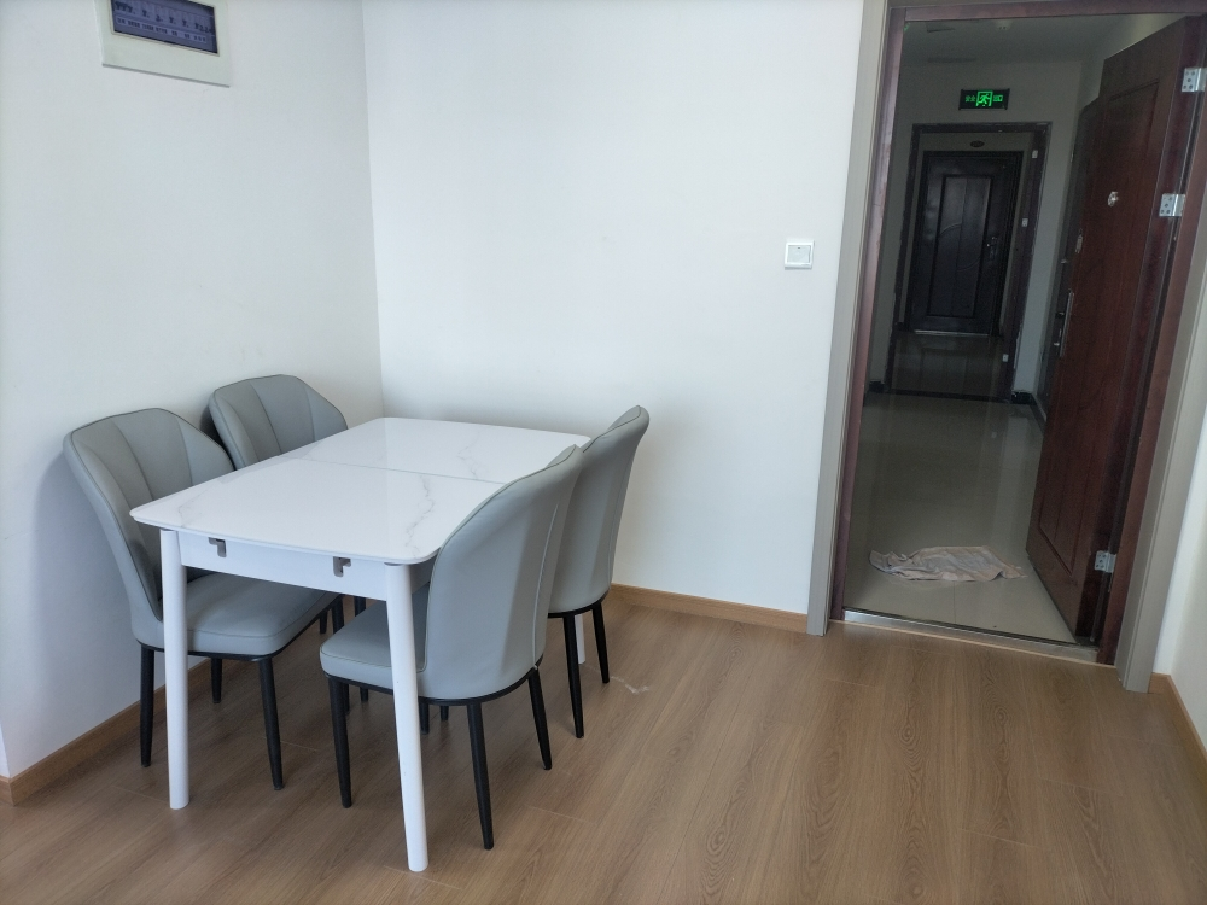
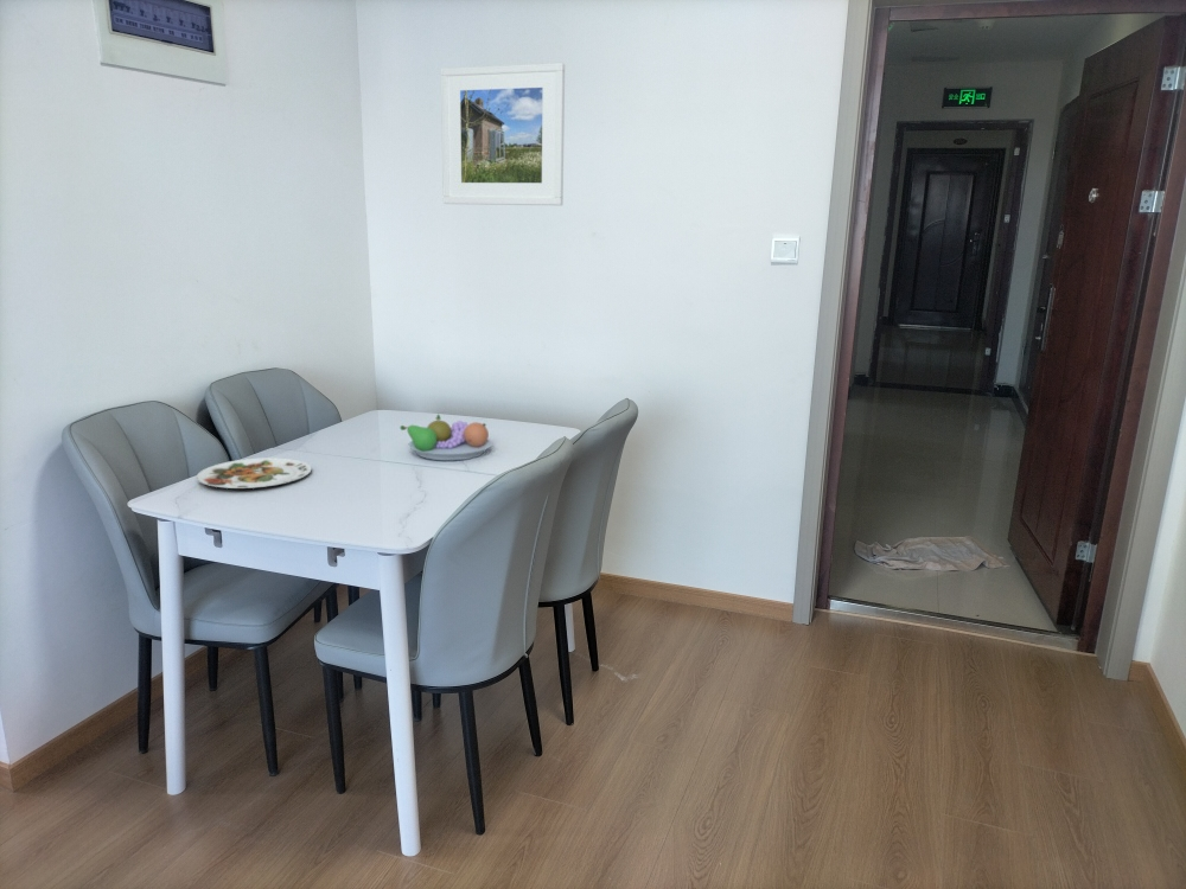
+ fruit bowl (447, 435)
+ plate (255, 473)
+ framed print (500, 136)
